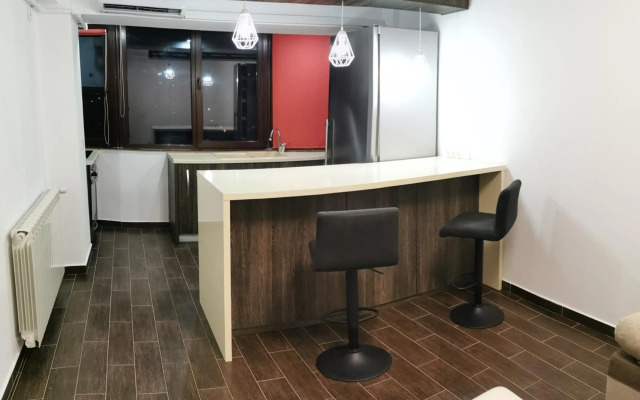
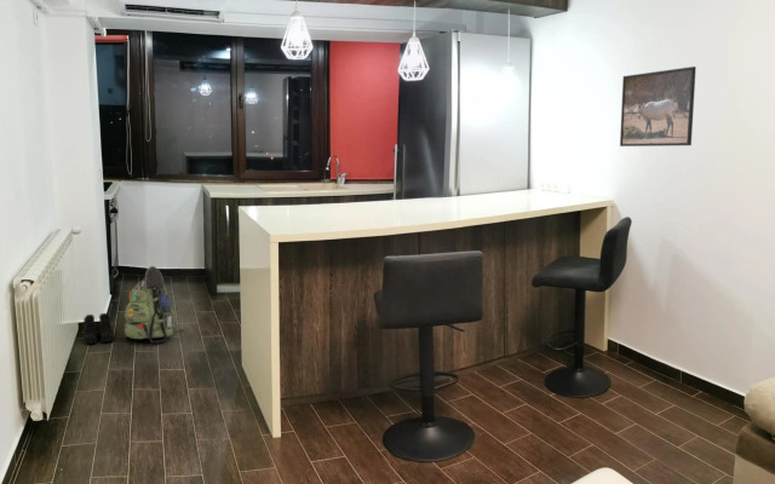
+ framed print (655, 109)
+ boots (94, 328)
+ backpack (153, 300)
